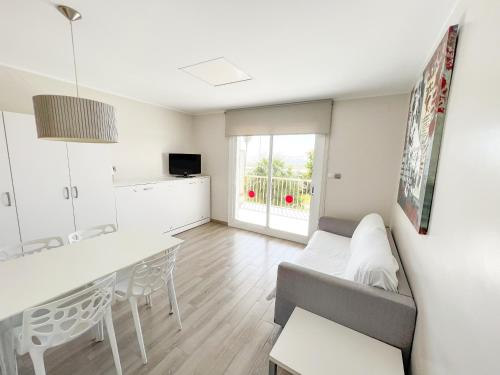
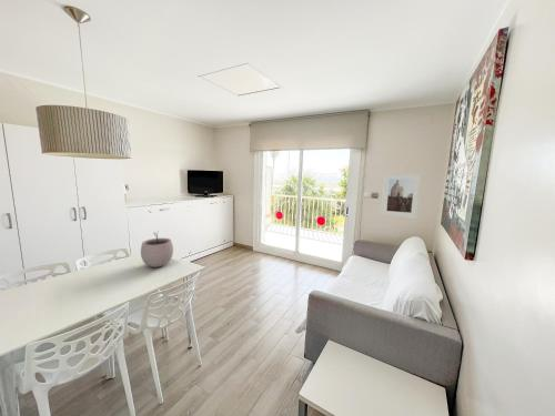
+ plant pot (157, 247)
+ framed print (400, 195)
